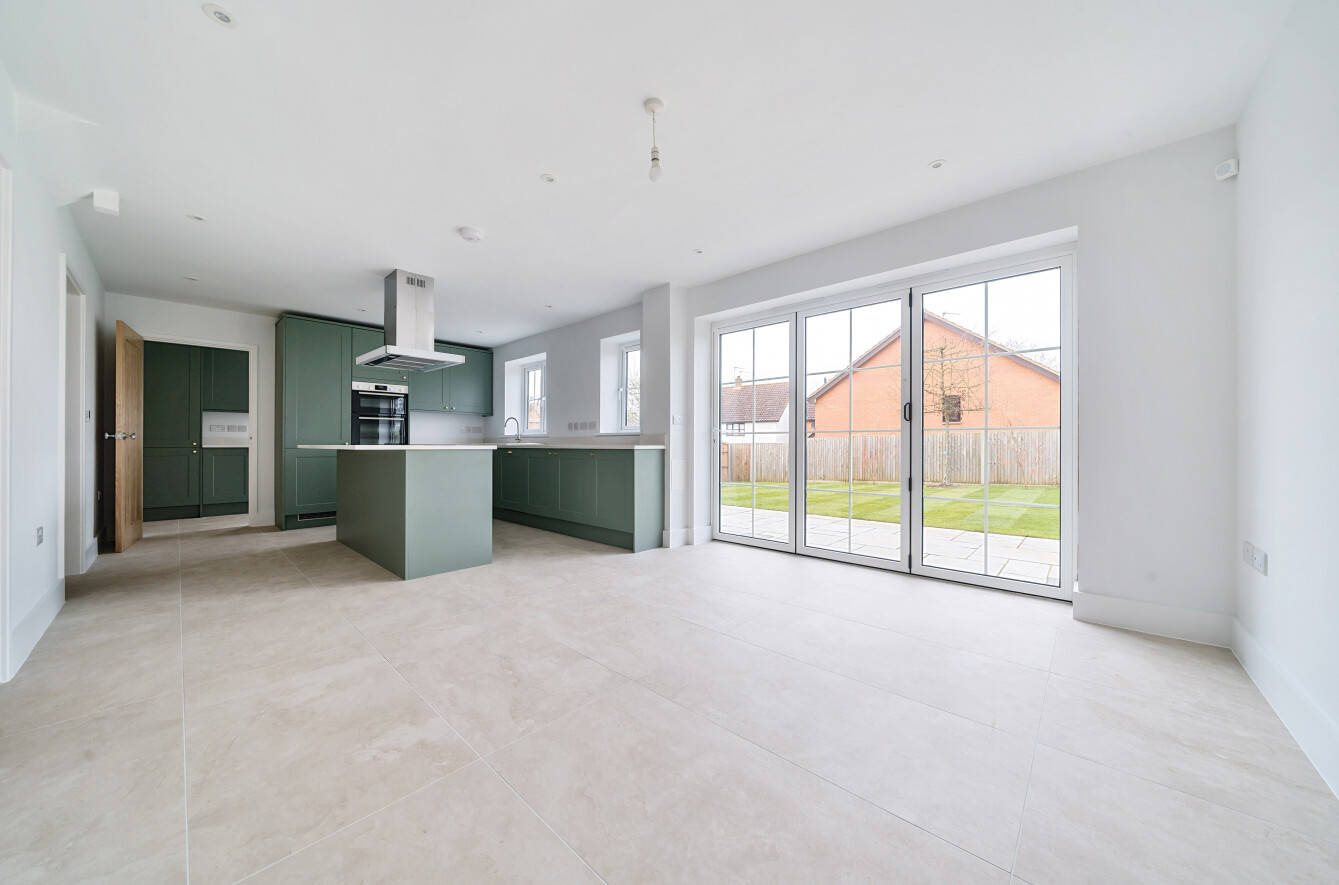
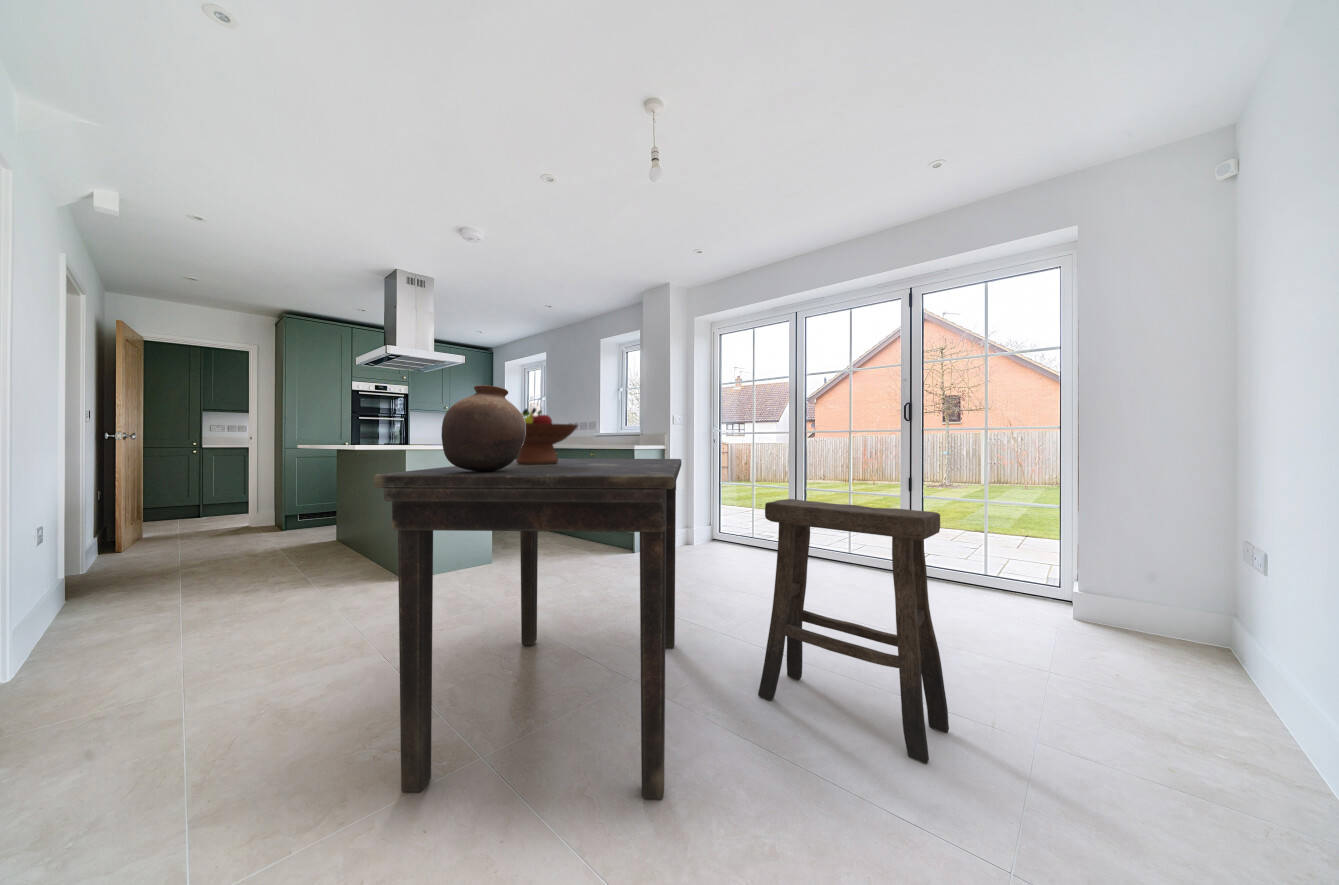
+ stool (845, 621)
+ fruit bowl (537, 436)
+ pottery (484, 428)
+ dining table (536, 581)
